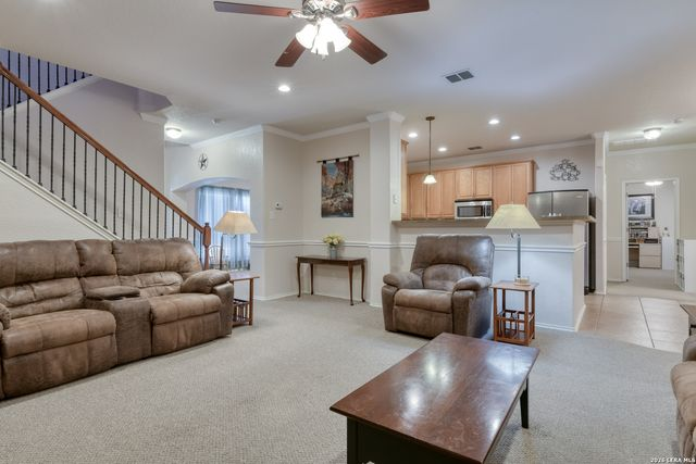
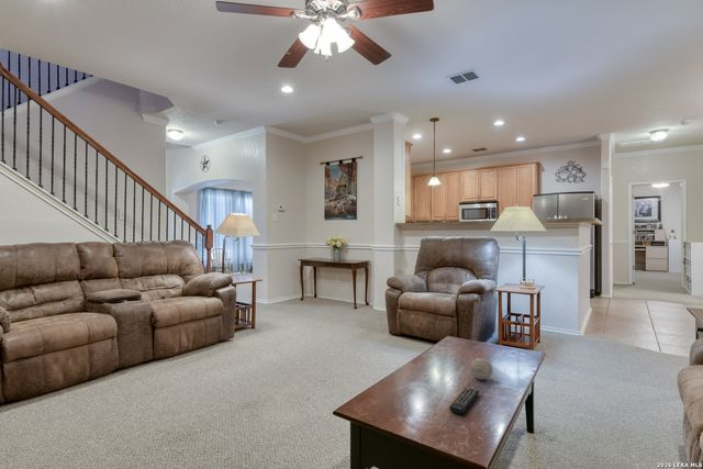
+ decorative ball (481, 368)
+ remote control (465, 400)
